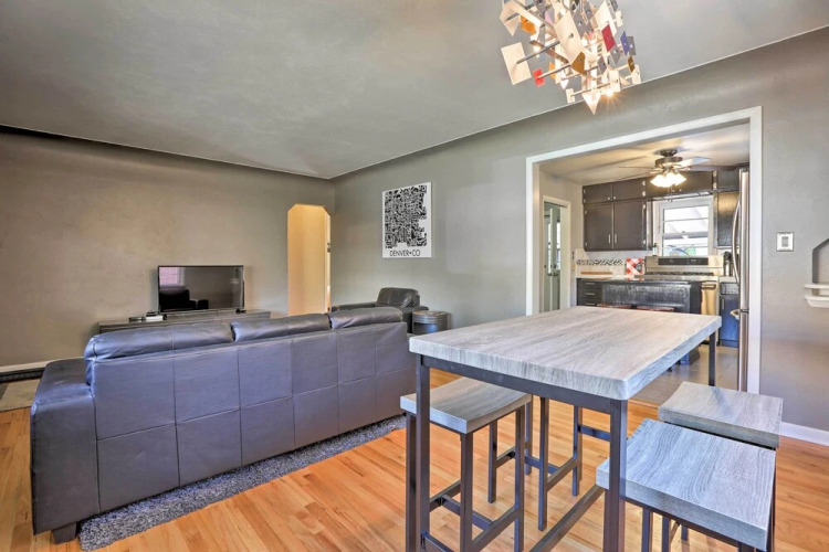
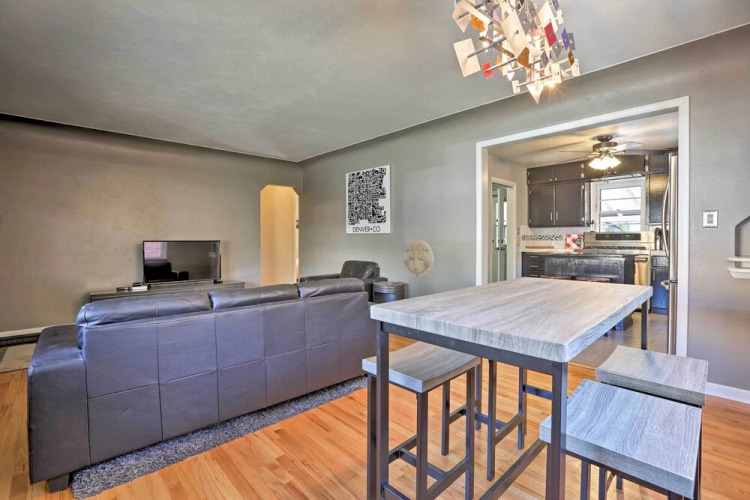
+ wall decoration (417, 258)
